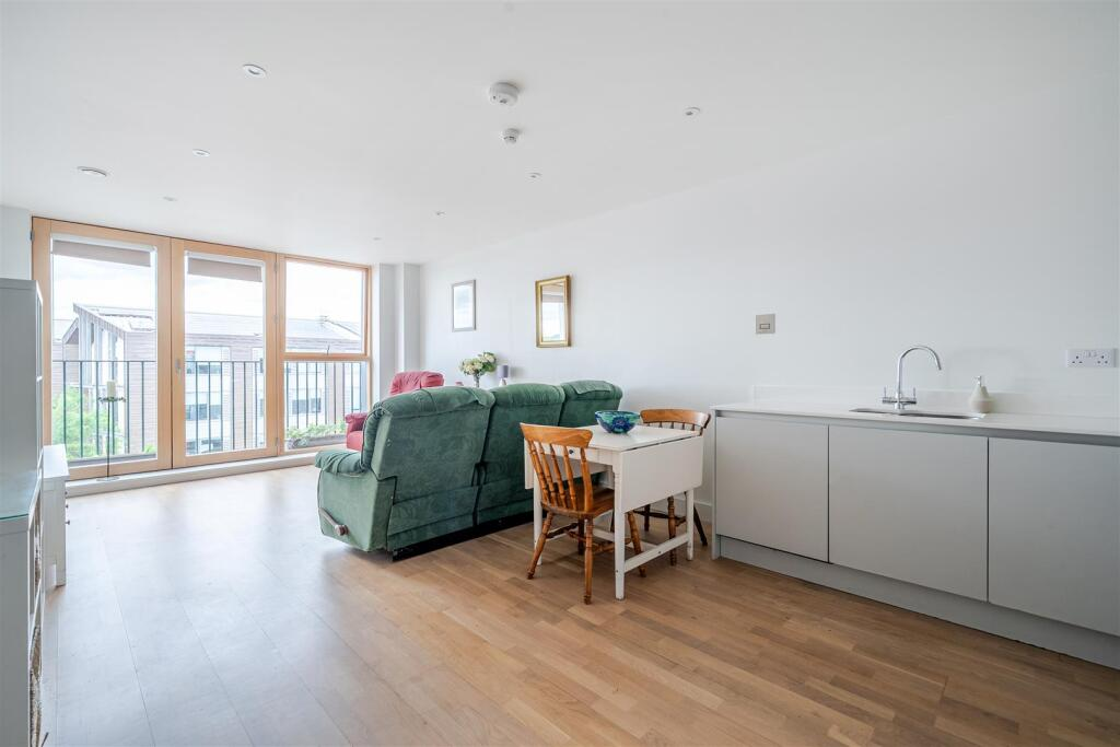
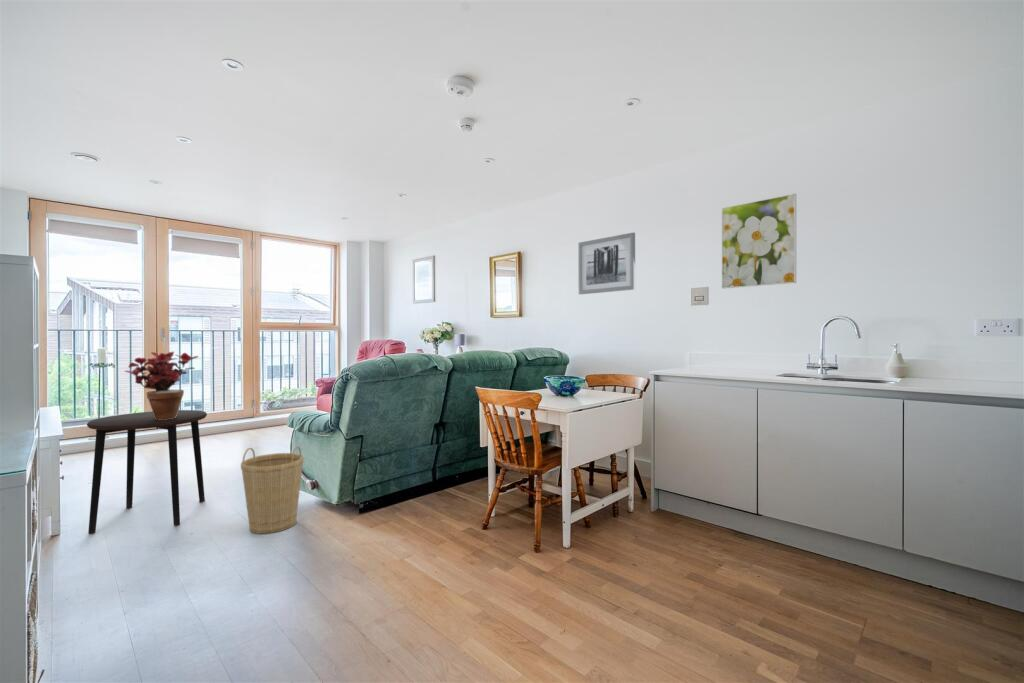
+ basket (273, 486)
+ side table (133, 466)
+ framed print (757, 243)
+ potted plant (161, 384)
+ wall art (605, 265)
